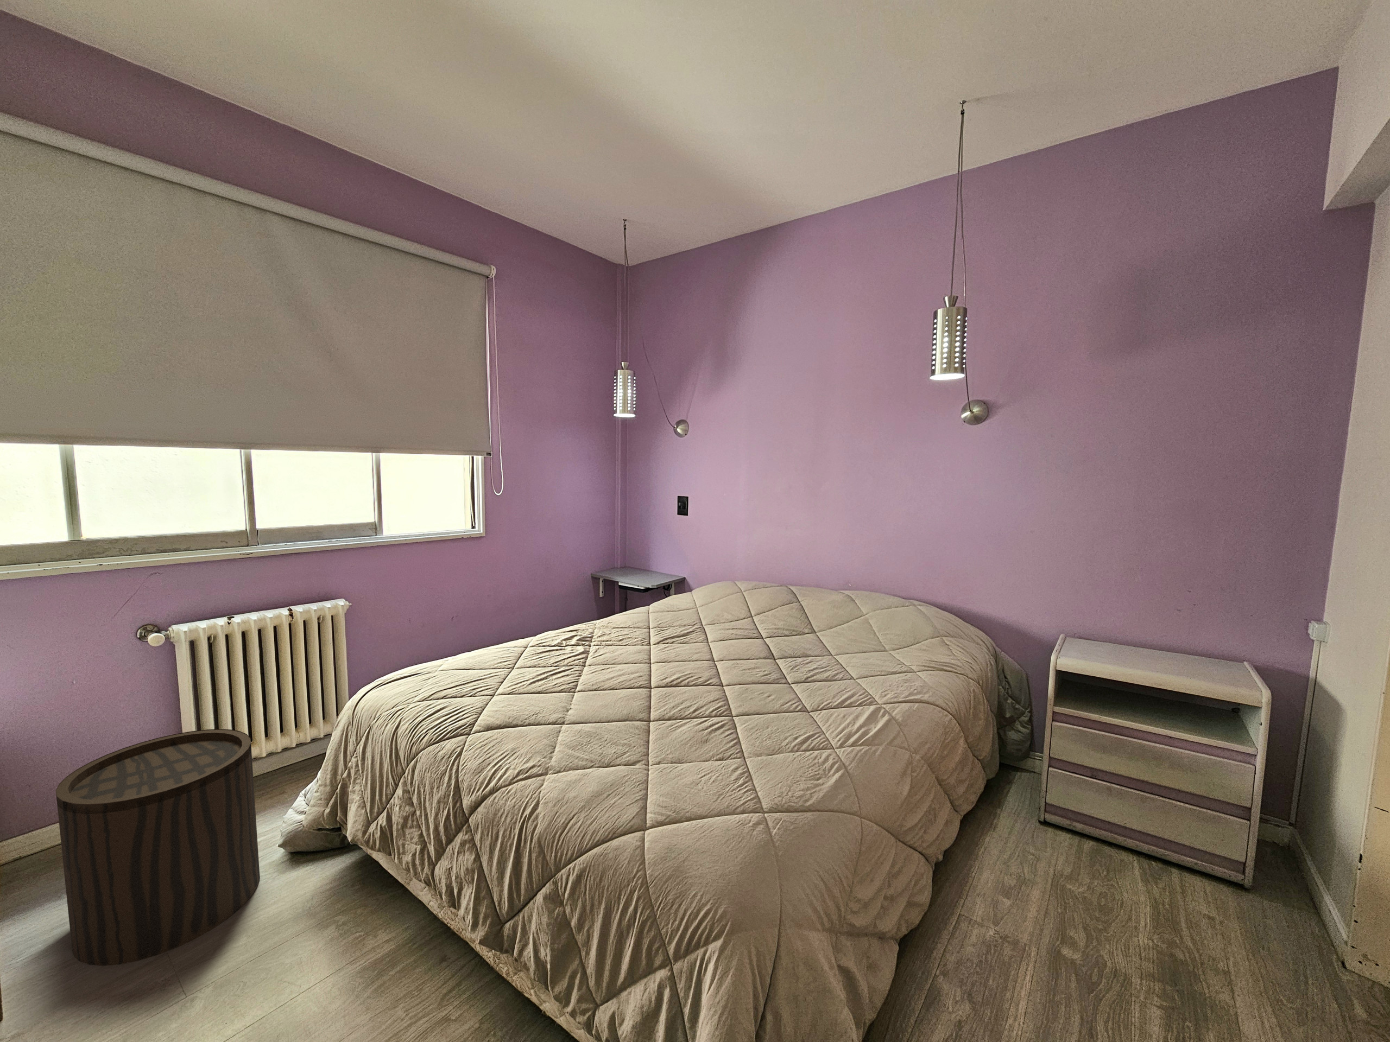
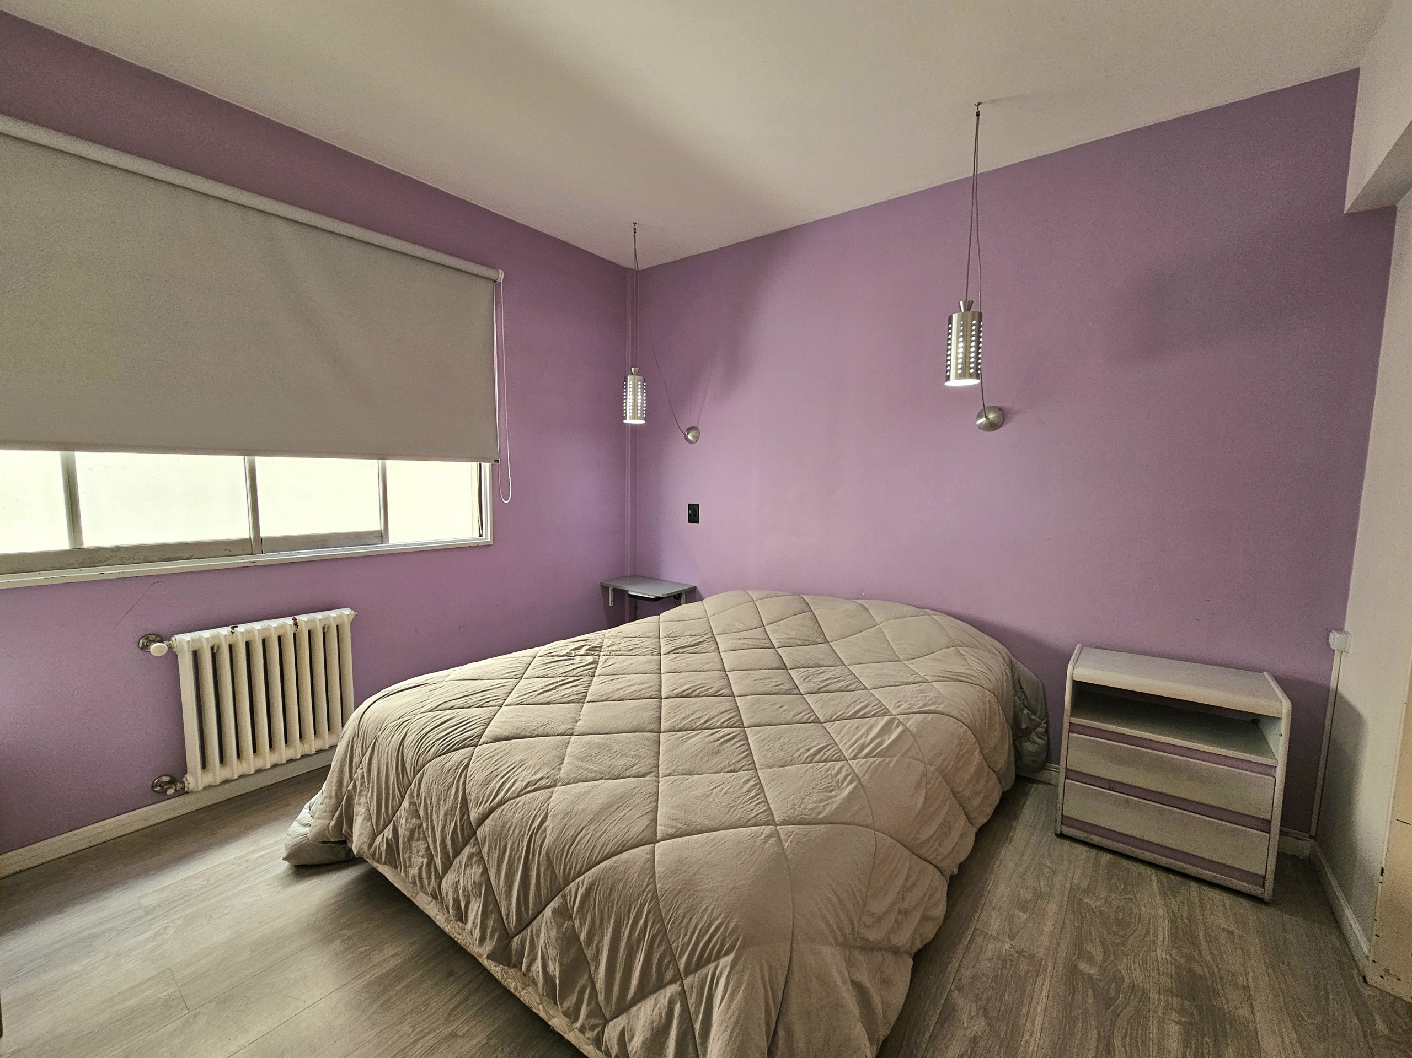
- stool (167, 835)
